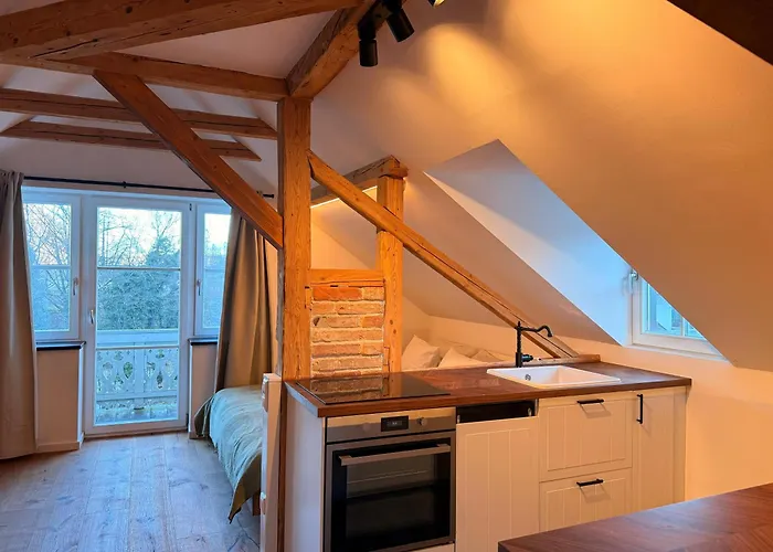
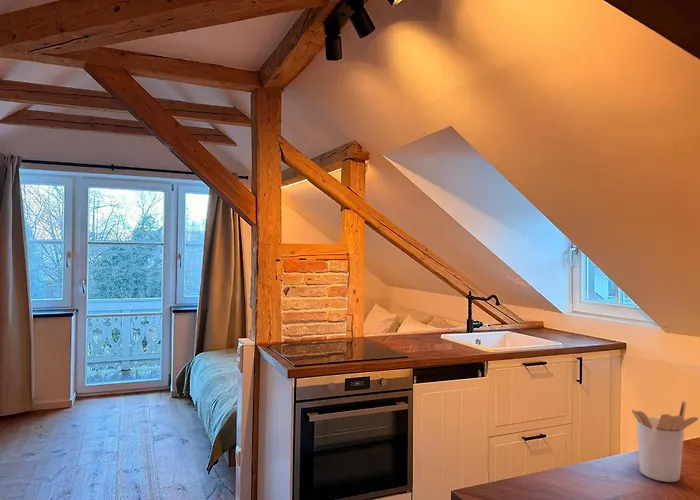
+ utensil holder (665, 440)
